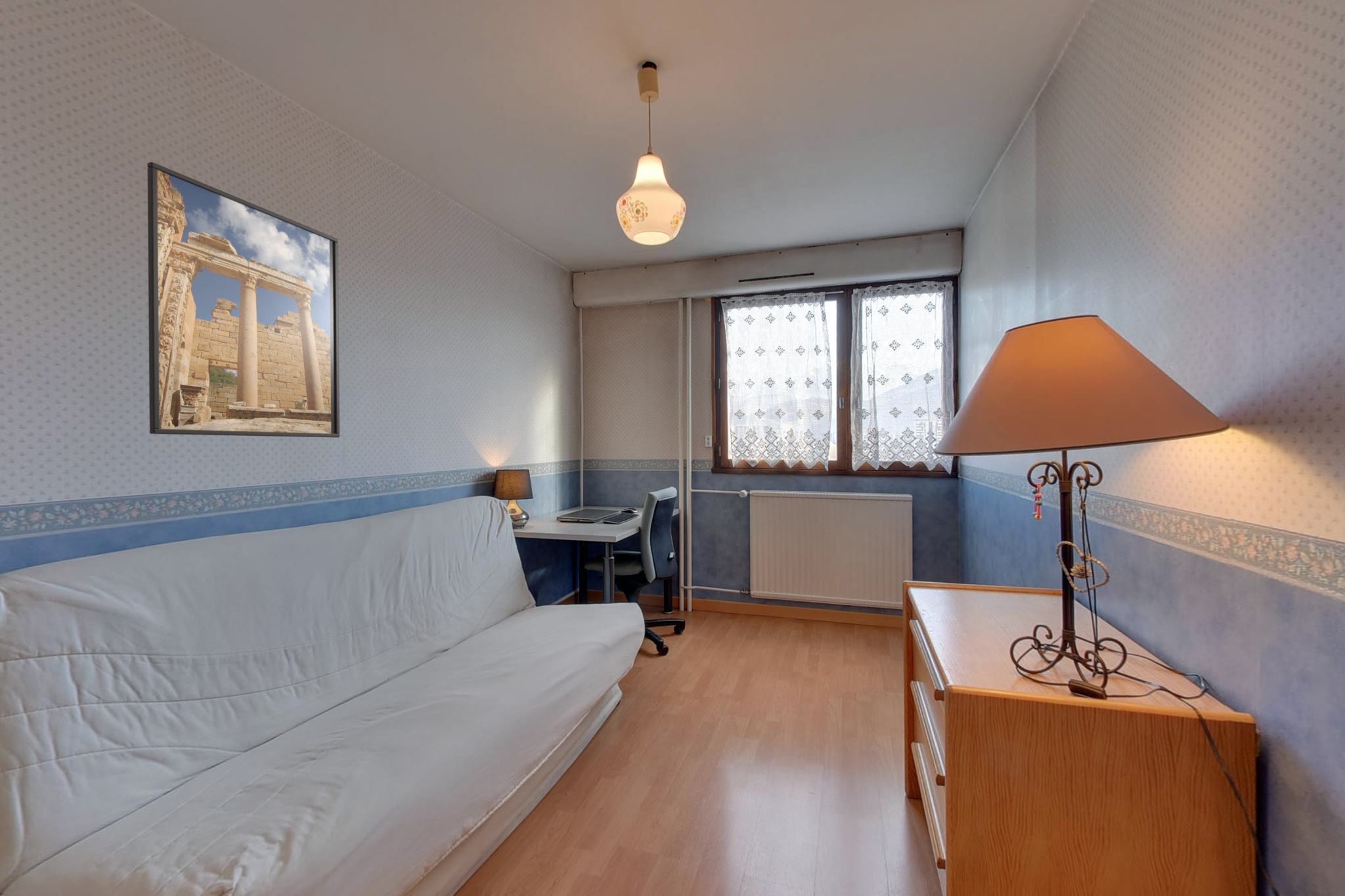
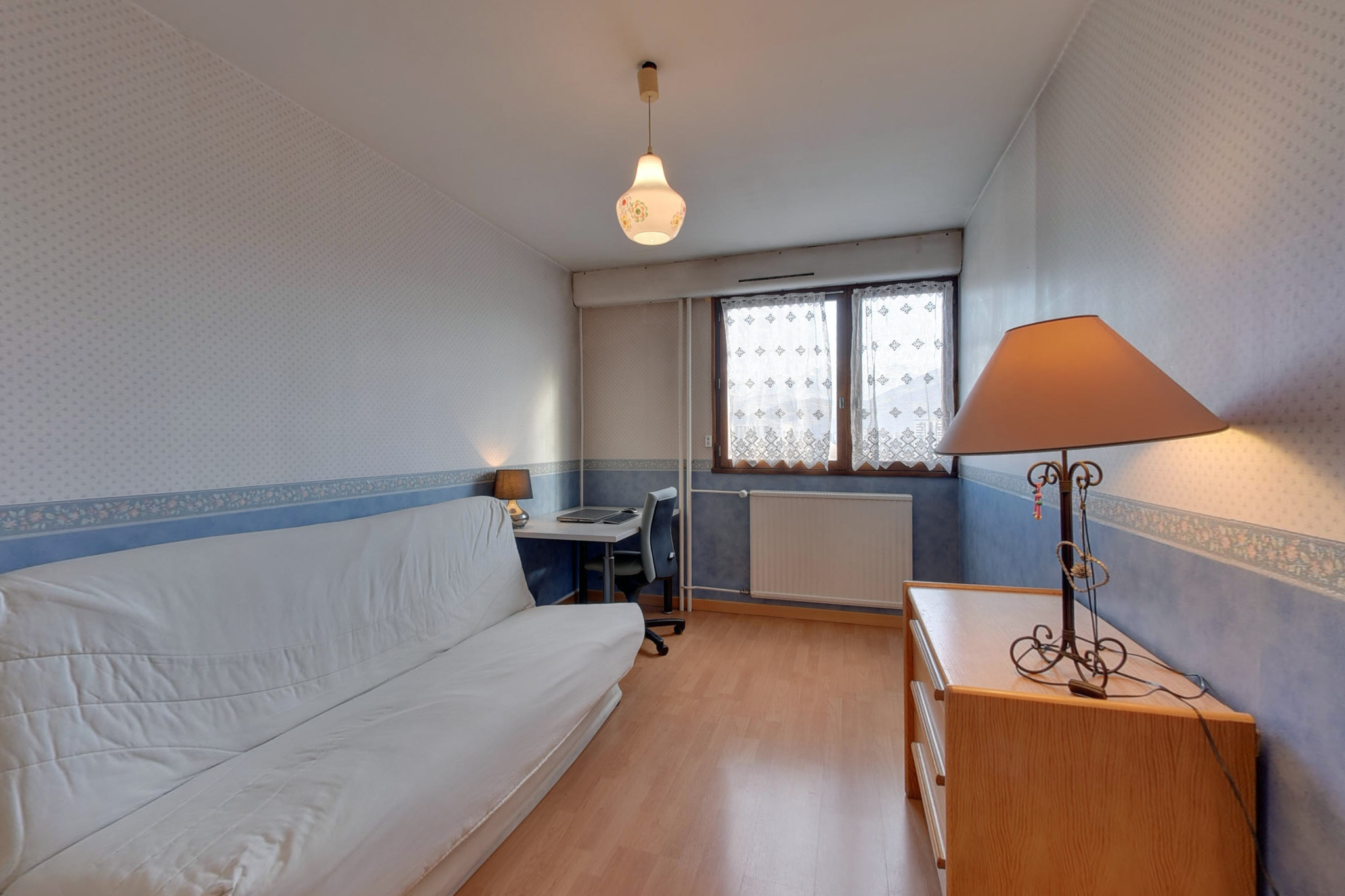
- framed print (258, 321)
